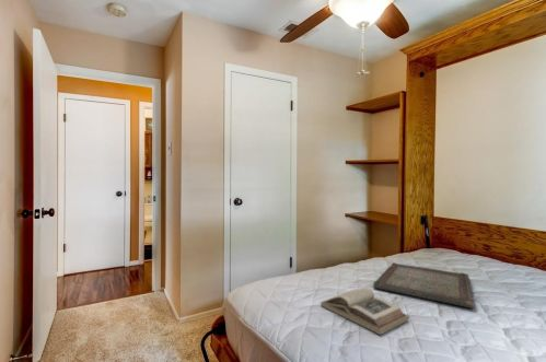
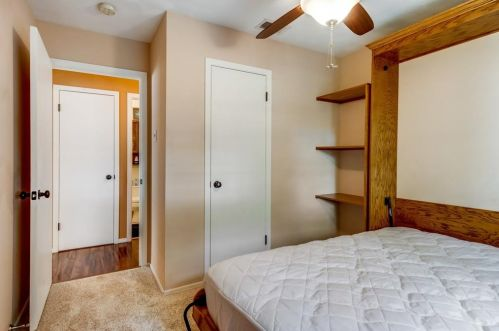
- book (362, 303)
- serving tray (425, 280)
